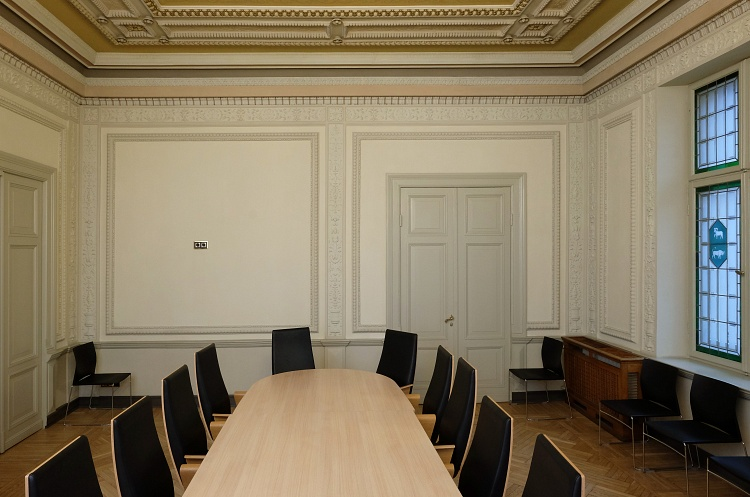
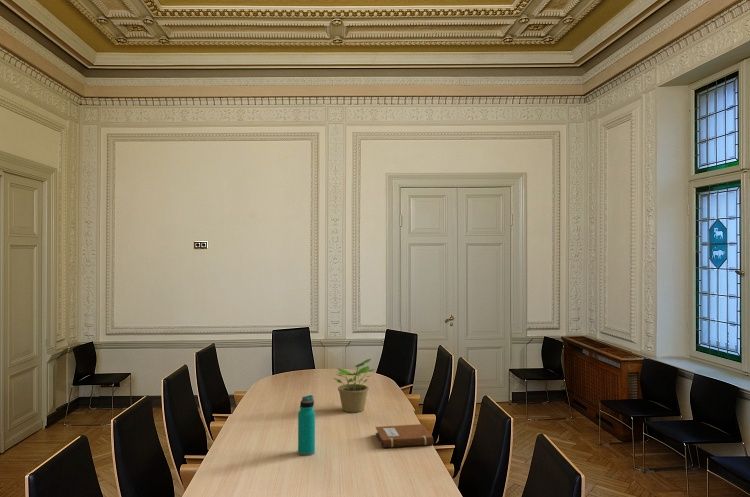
+ notebook (402, 435)
+ potted plant (351, 384)
+ water bottle (306, 424)
